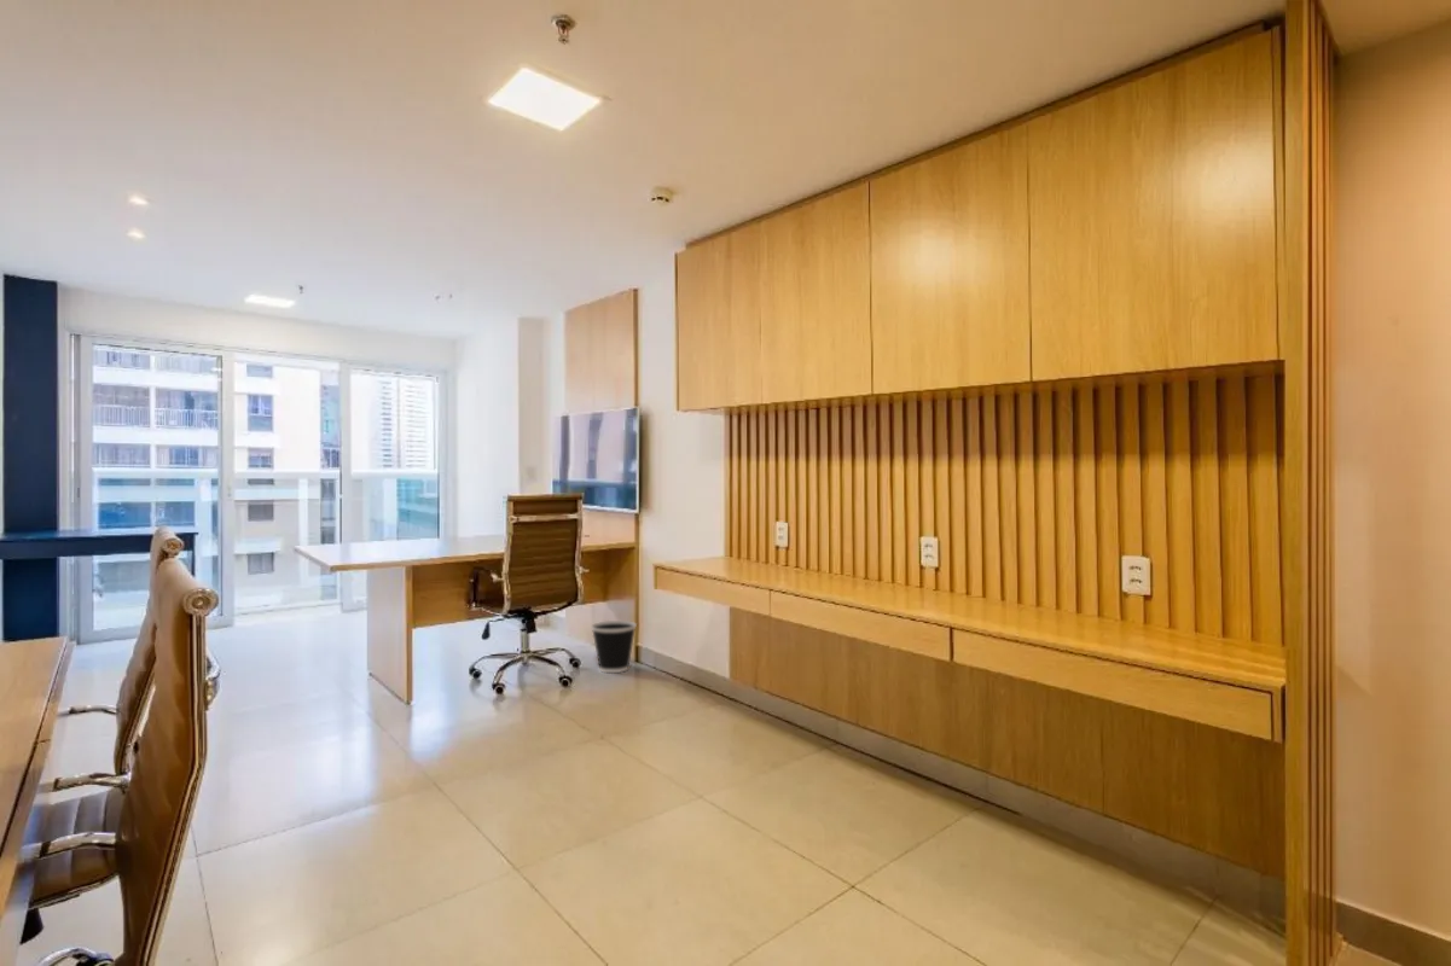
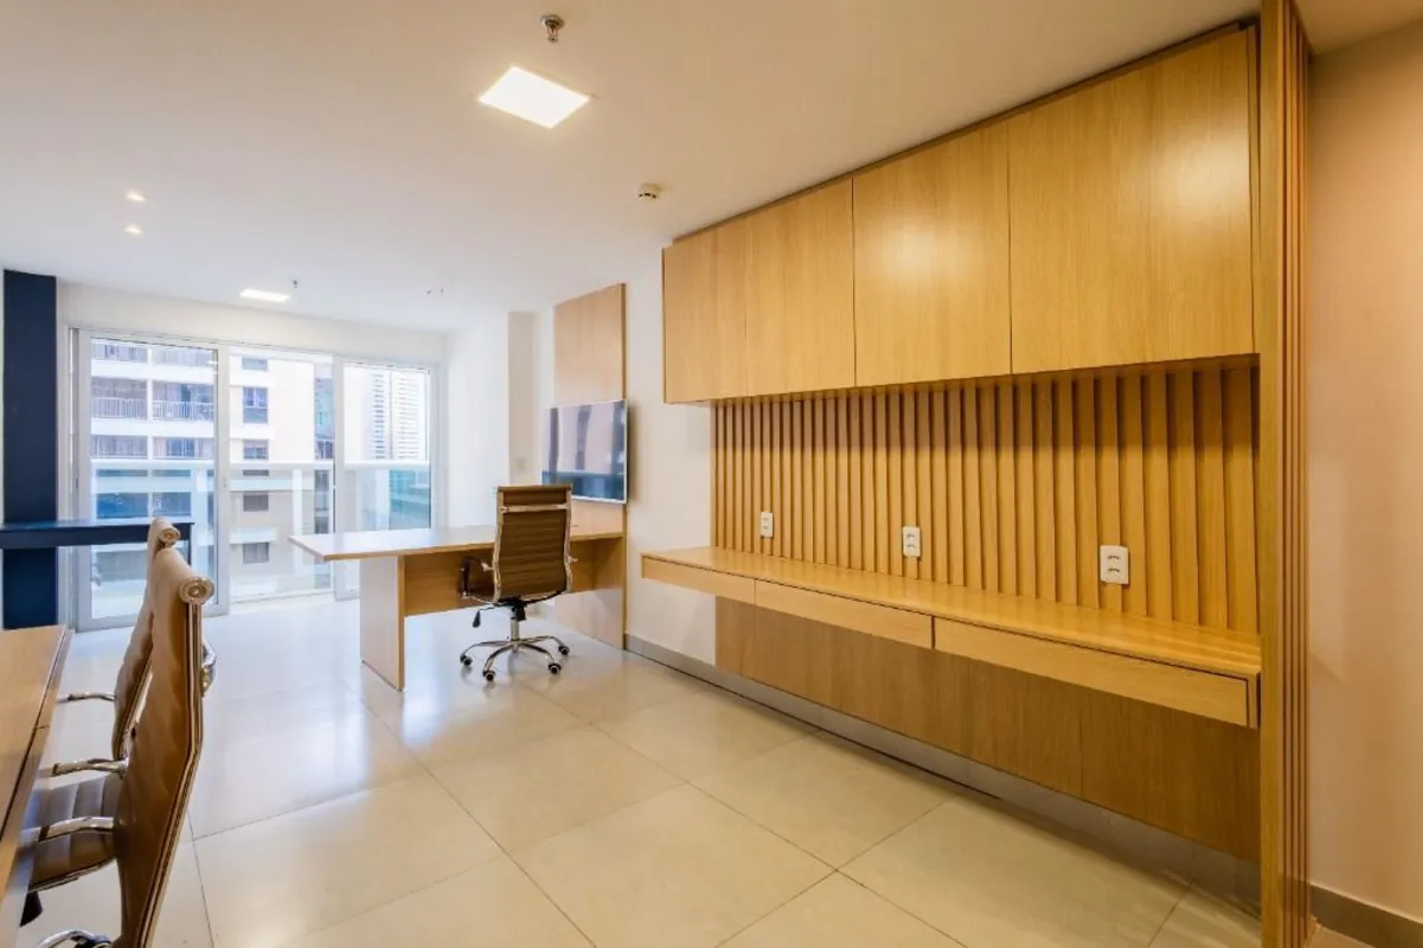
- wastebasket (614, 646)
